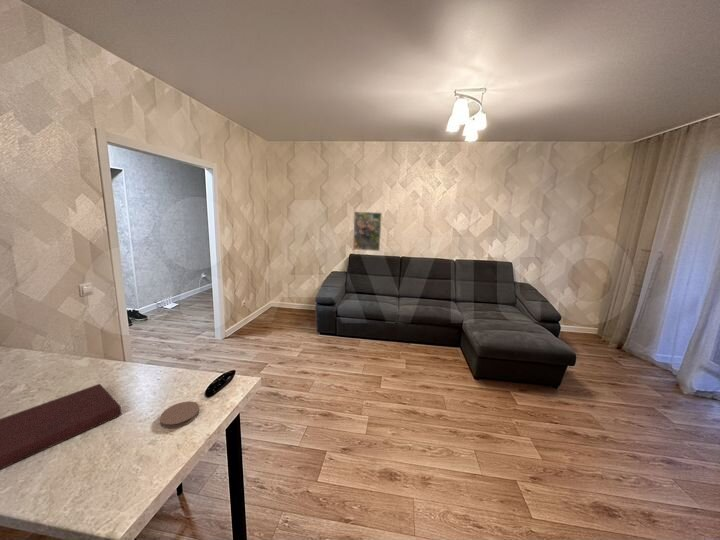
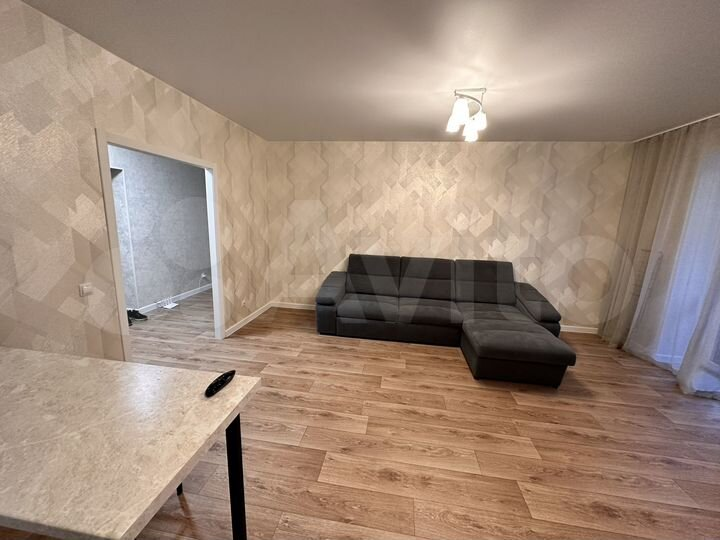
- notebook (52, 421)
- coaster (180, 414)
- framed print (367, 231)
